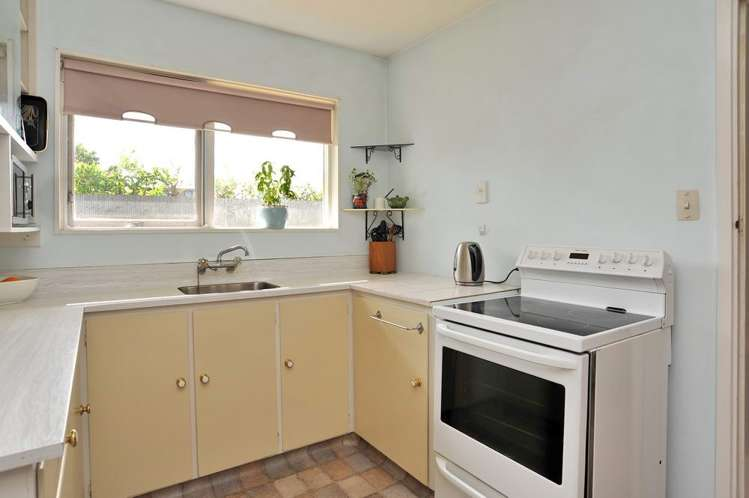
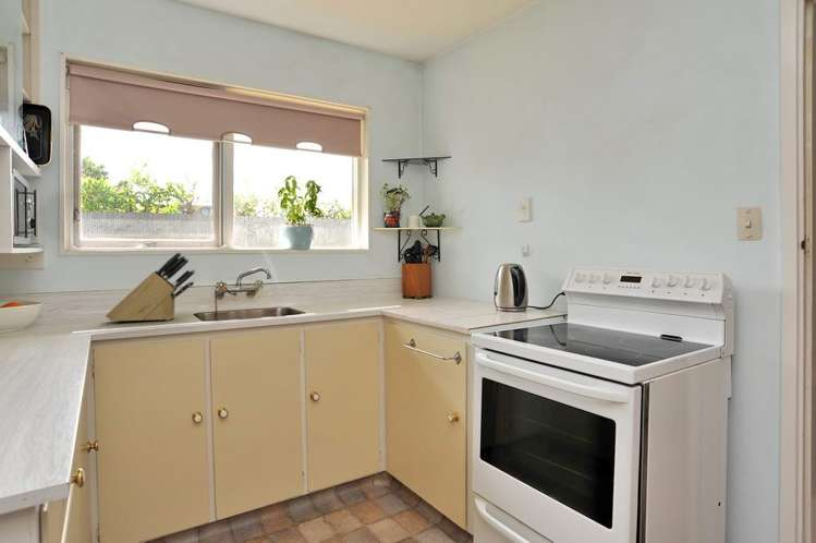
+ knife block (153, 285)
